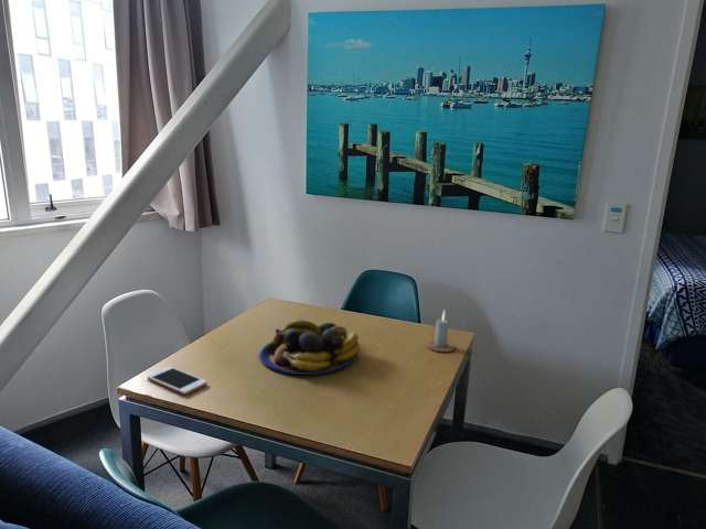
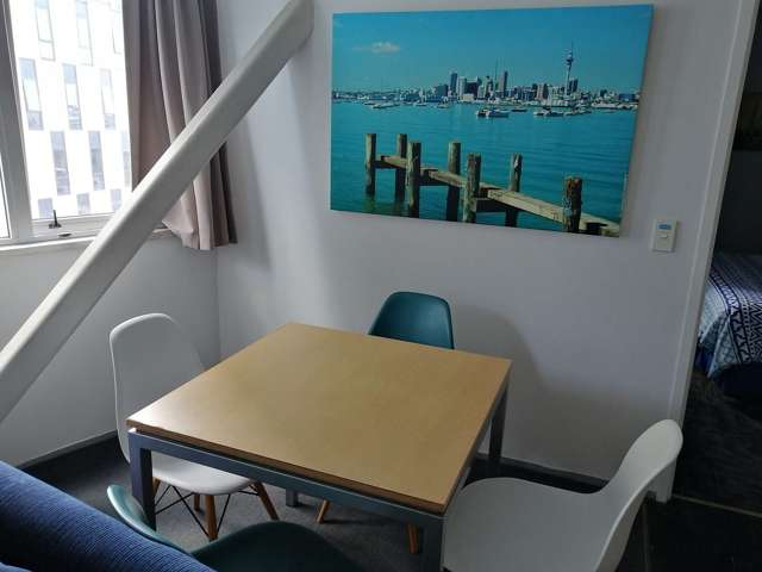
- fruit bowl (308, 337)
- candle (441, 327)
- cell phone (176, 379)
